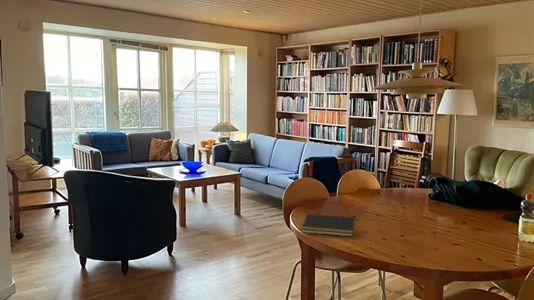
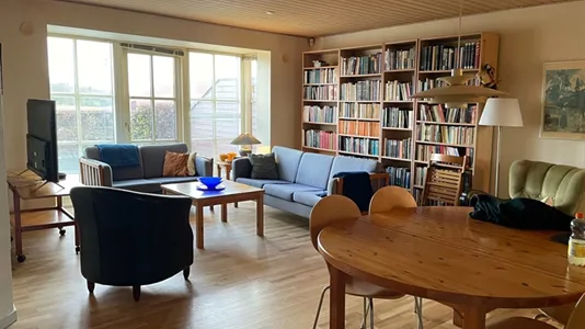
- notepad (328, 224)
